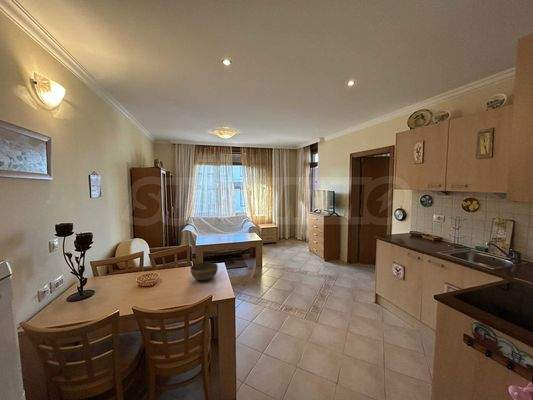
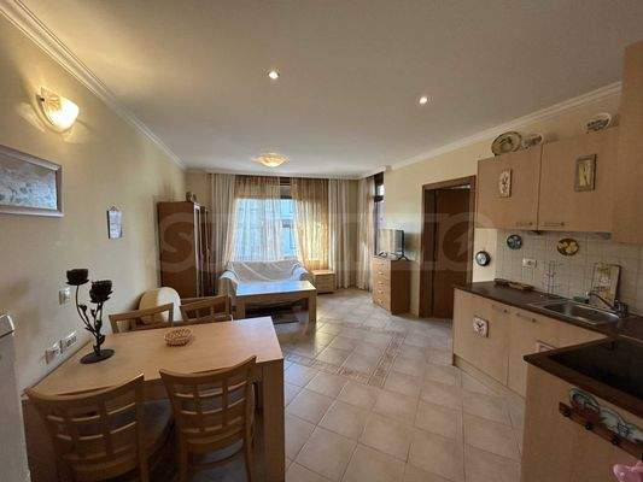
- bowl (204, 272)
